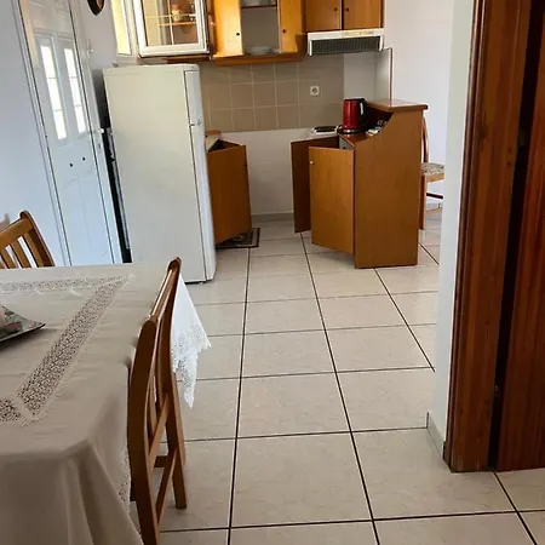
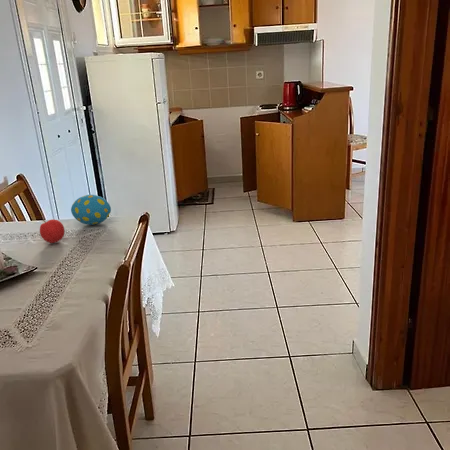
+ decorative egg (91, 209)
+ fruit (52, 231)
